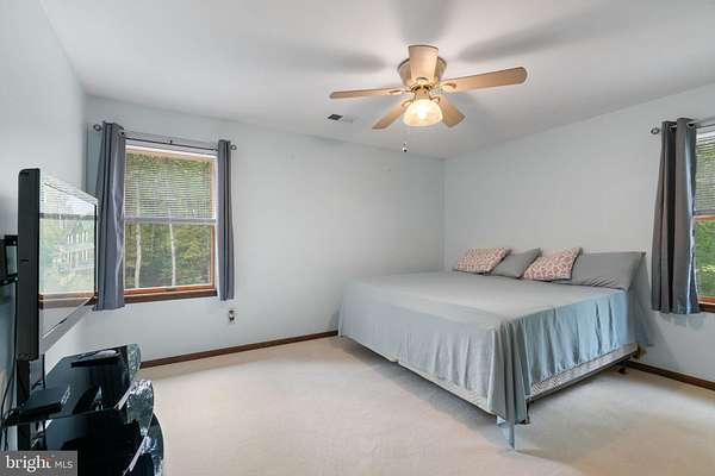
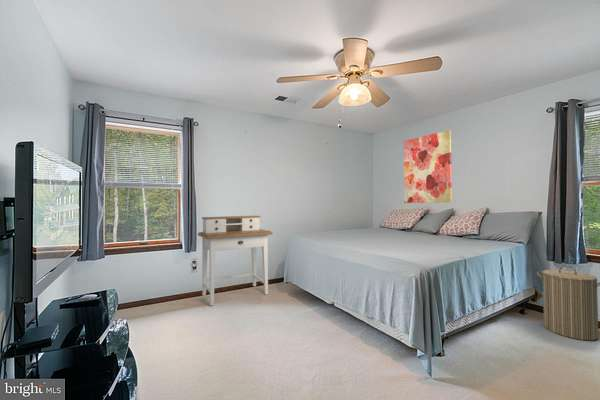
+ desk (235, 248)
+ laundry hamper (569, 298)
+ wall art (425, 169)
